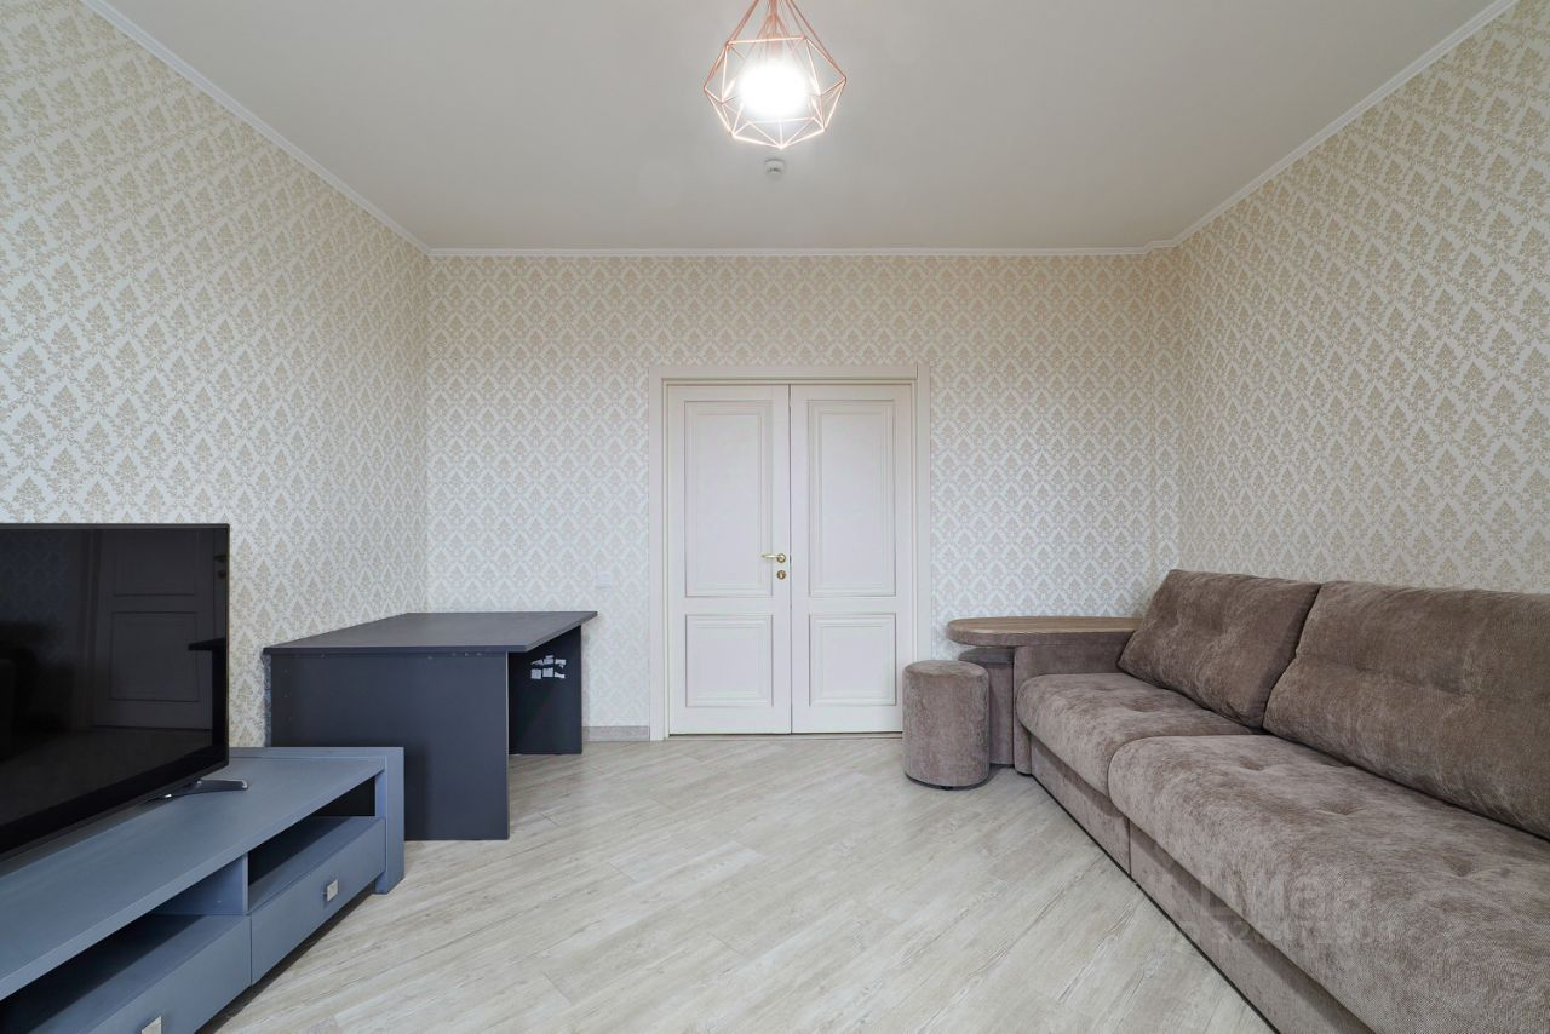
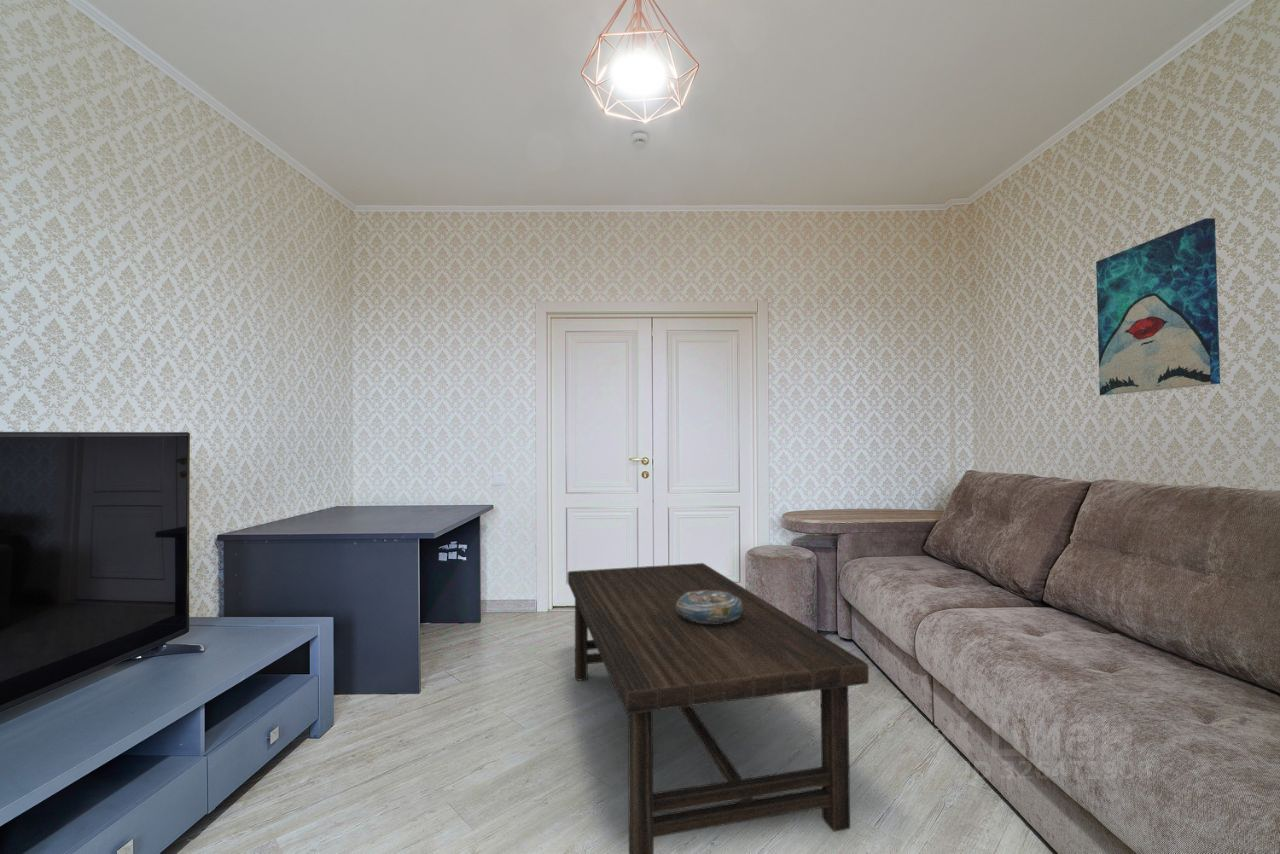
+ coffee table (678, 669)
+ decorative bowl (709, 606)
+ wall art (1151, 315)
